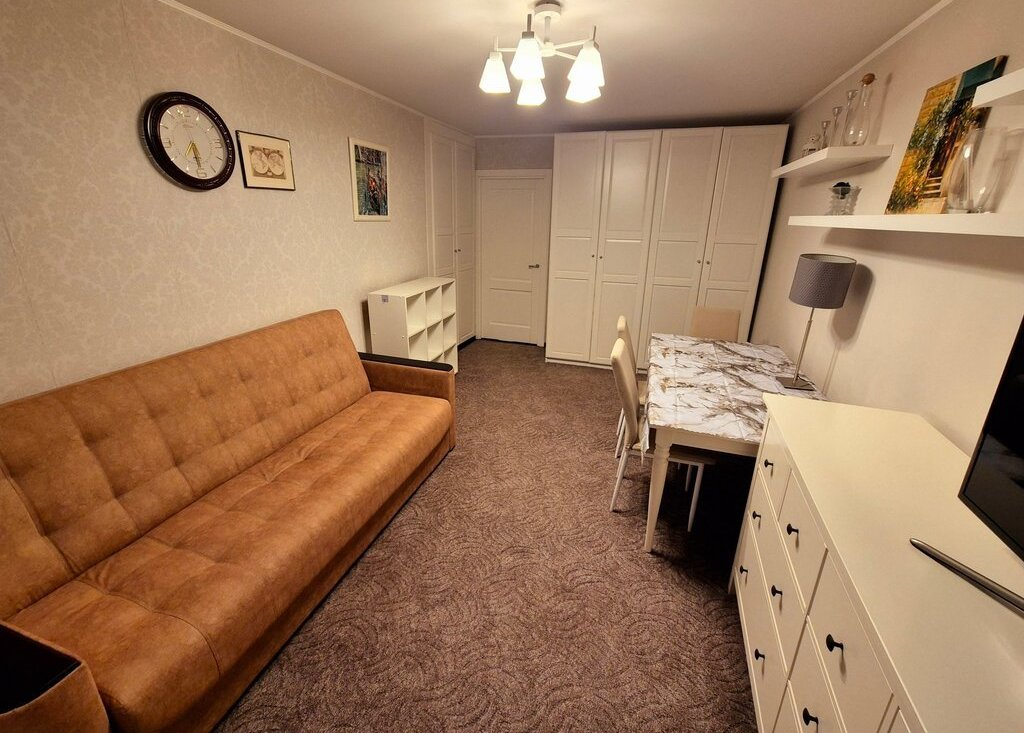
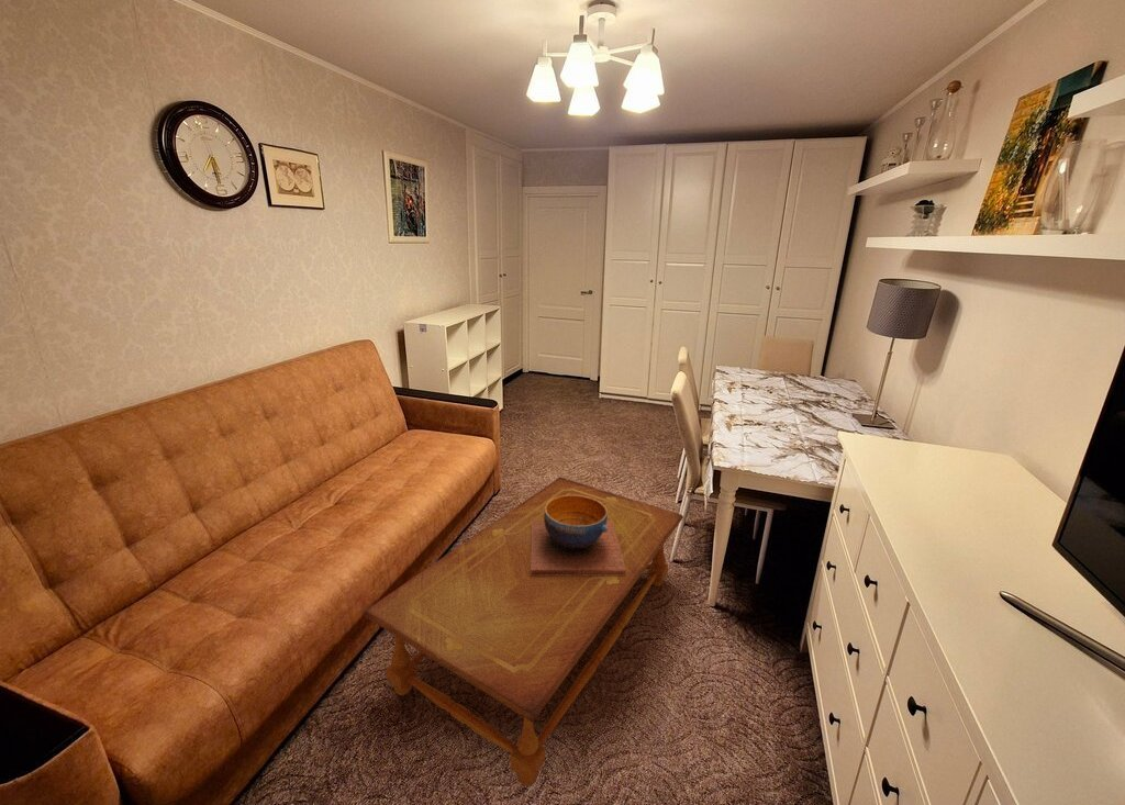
+ decorative bowl (576, 528)
+ coffee table (549, 592)
